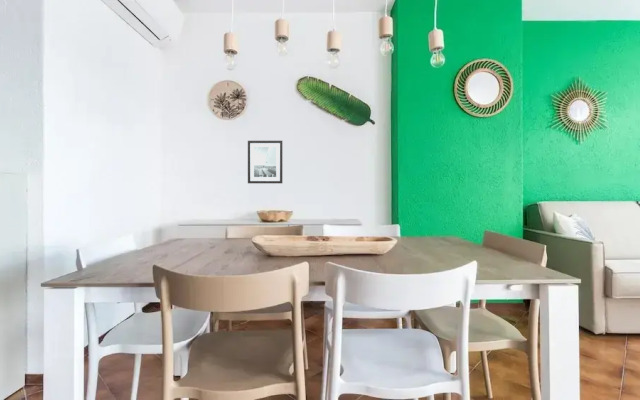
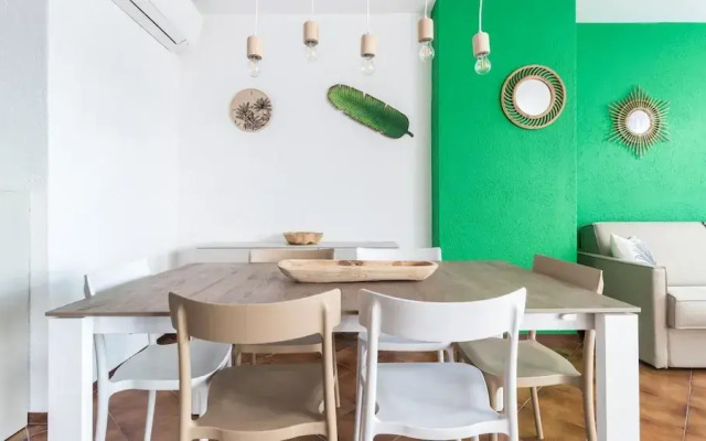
- wall art (265, 162)
